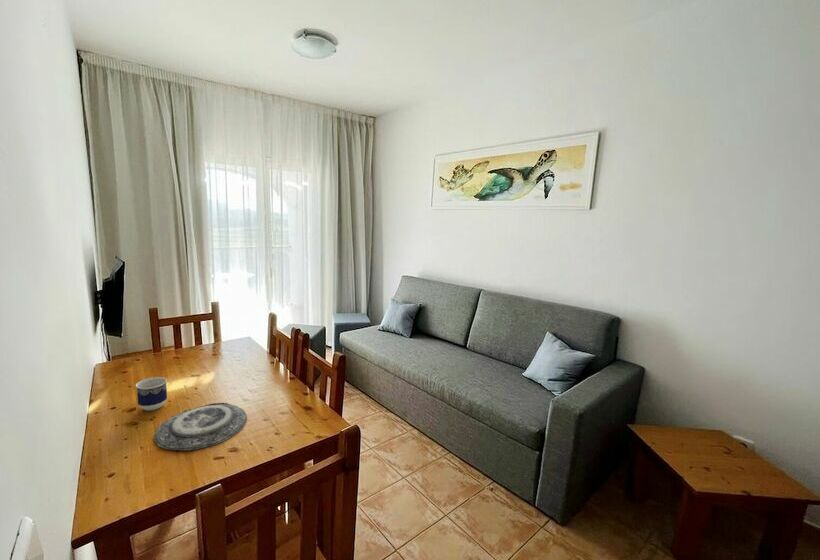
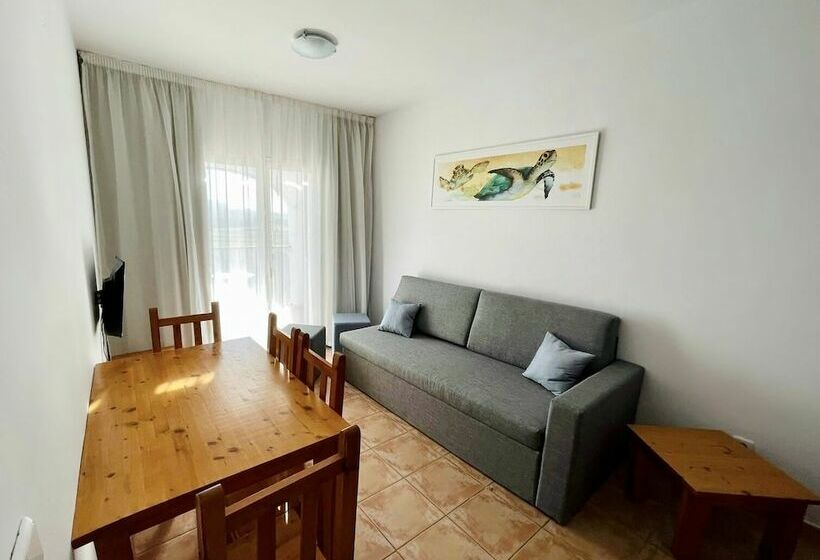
- cup (152, 393)
- plate (203, 421)
